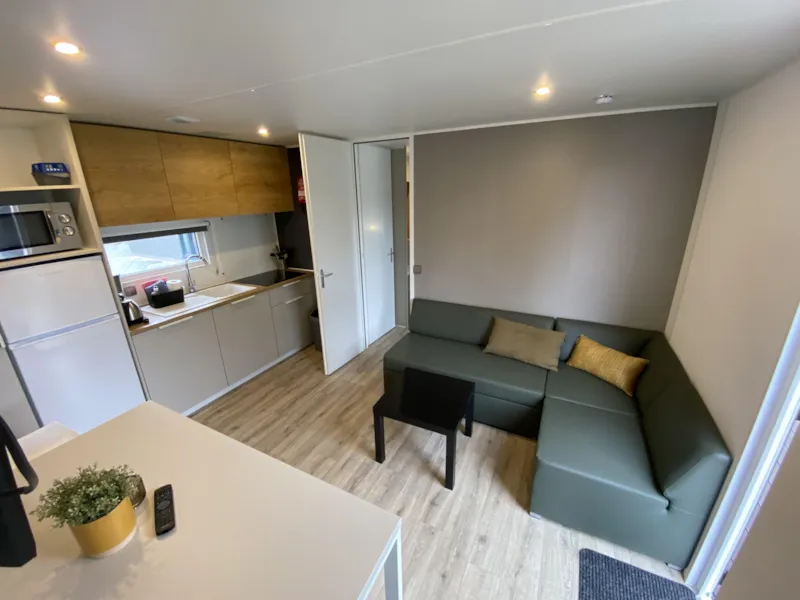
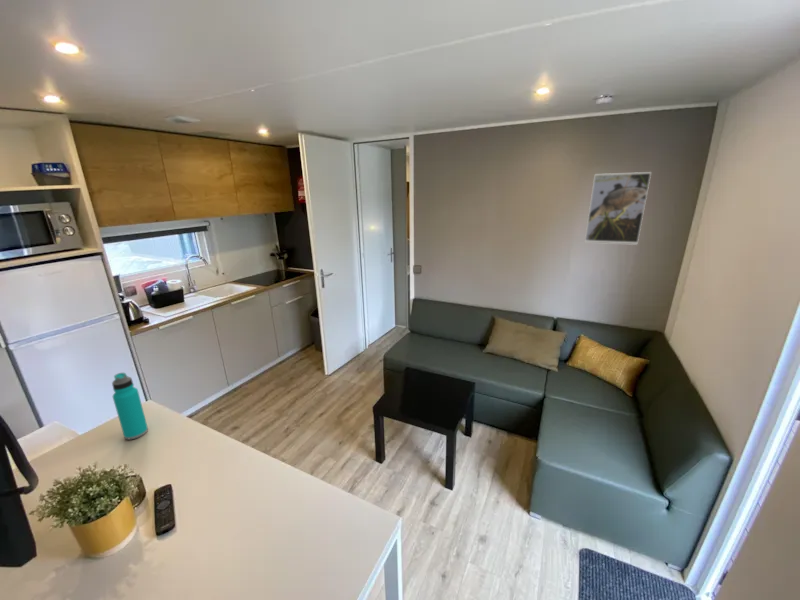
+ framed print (615, 209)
+ water bottle (128, 405)
